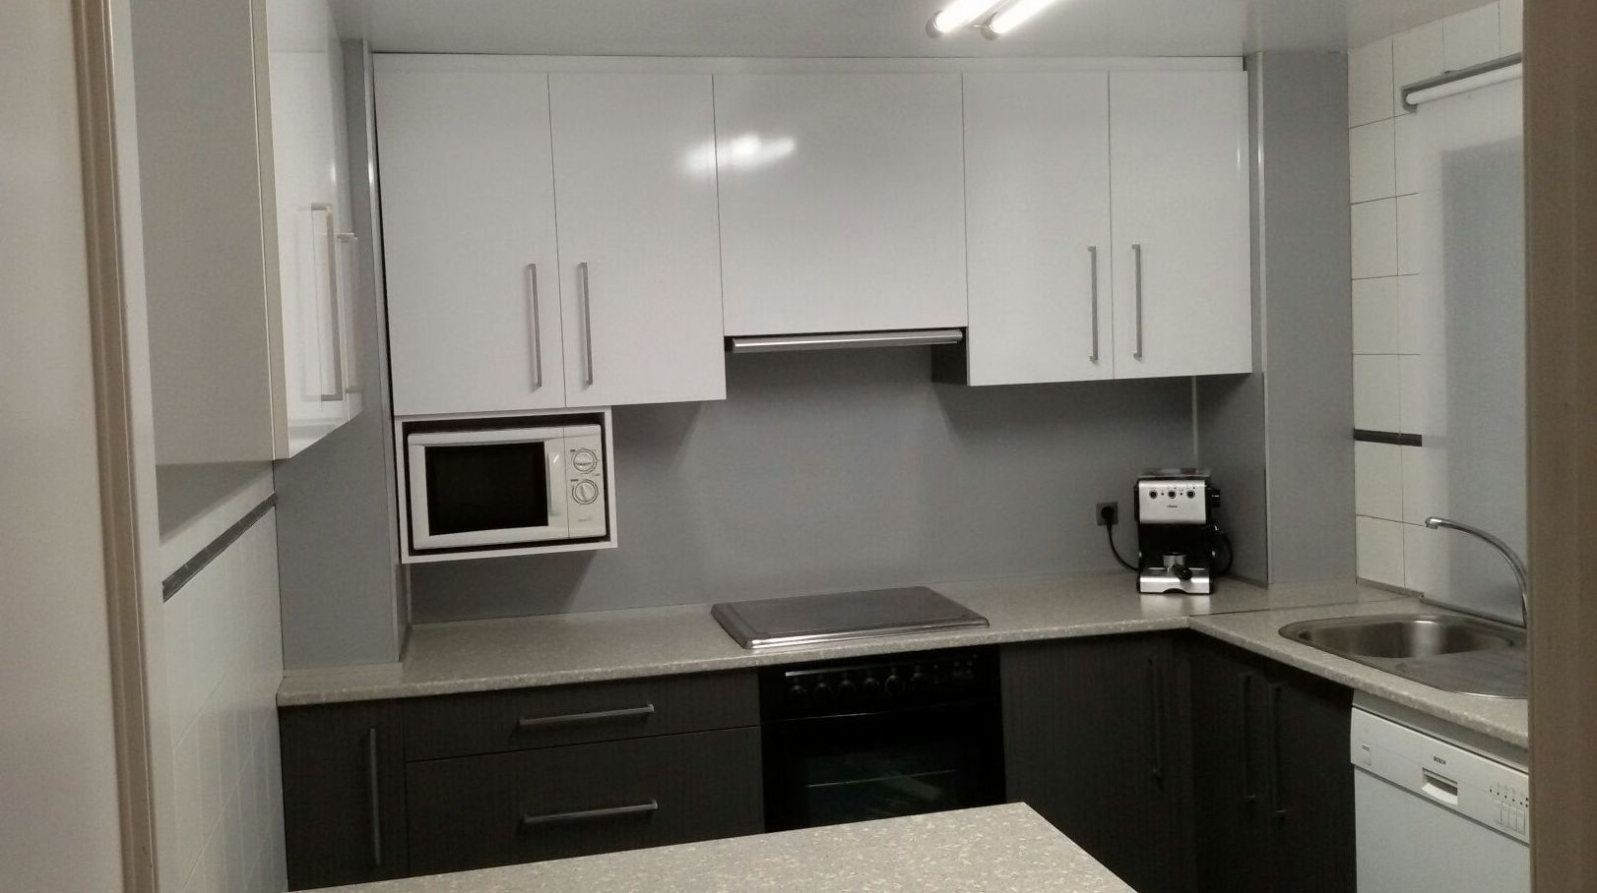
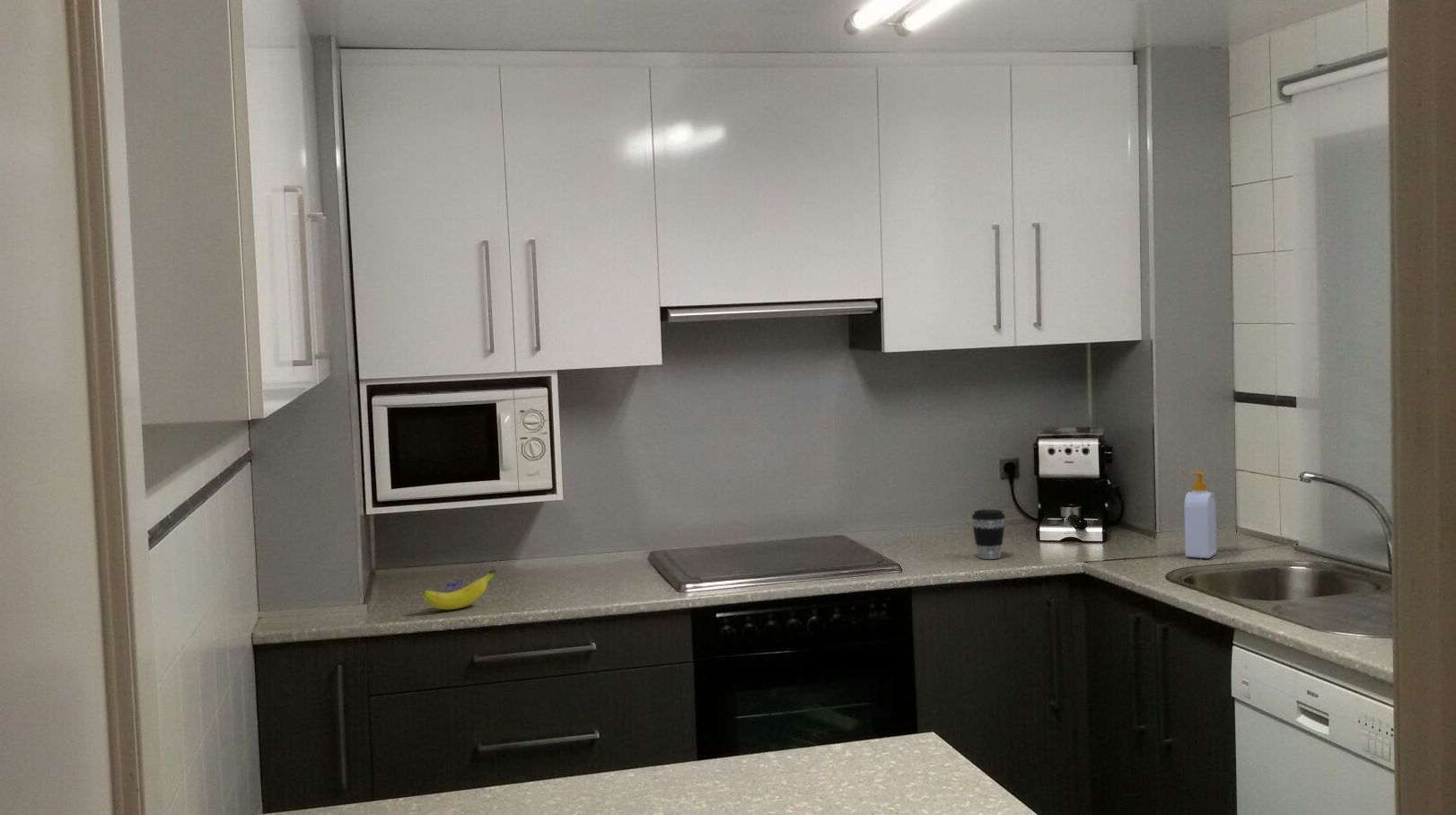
+ banana (459, 590)
+ coffee cup (988, 534)
+ soap bottle (1198, 513)
